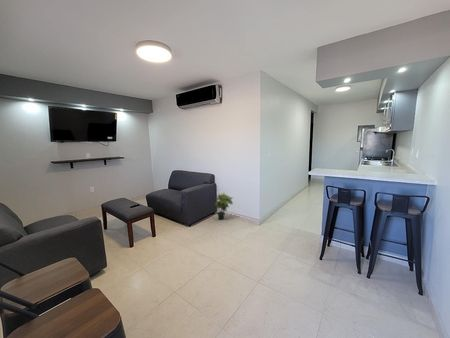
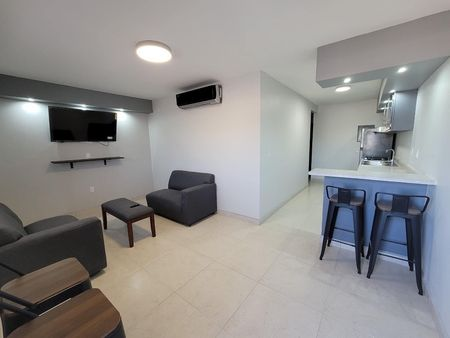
- potted plant (222, 205)
